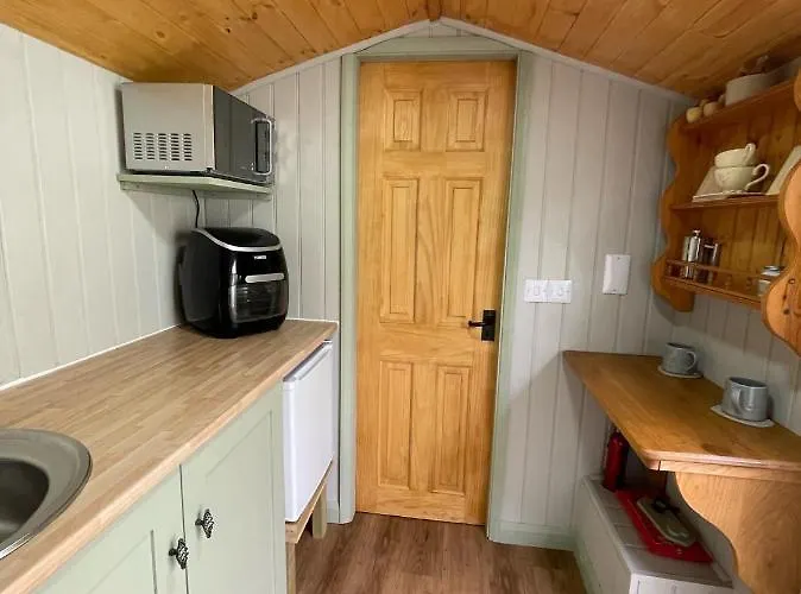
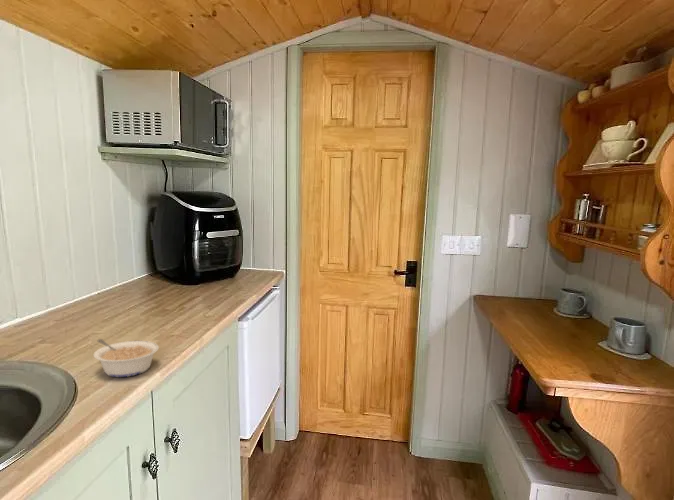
+ legume (124, 357)
